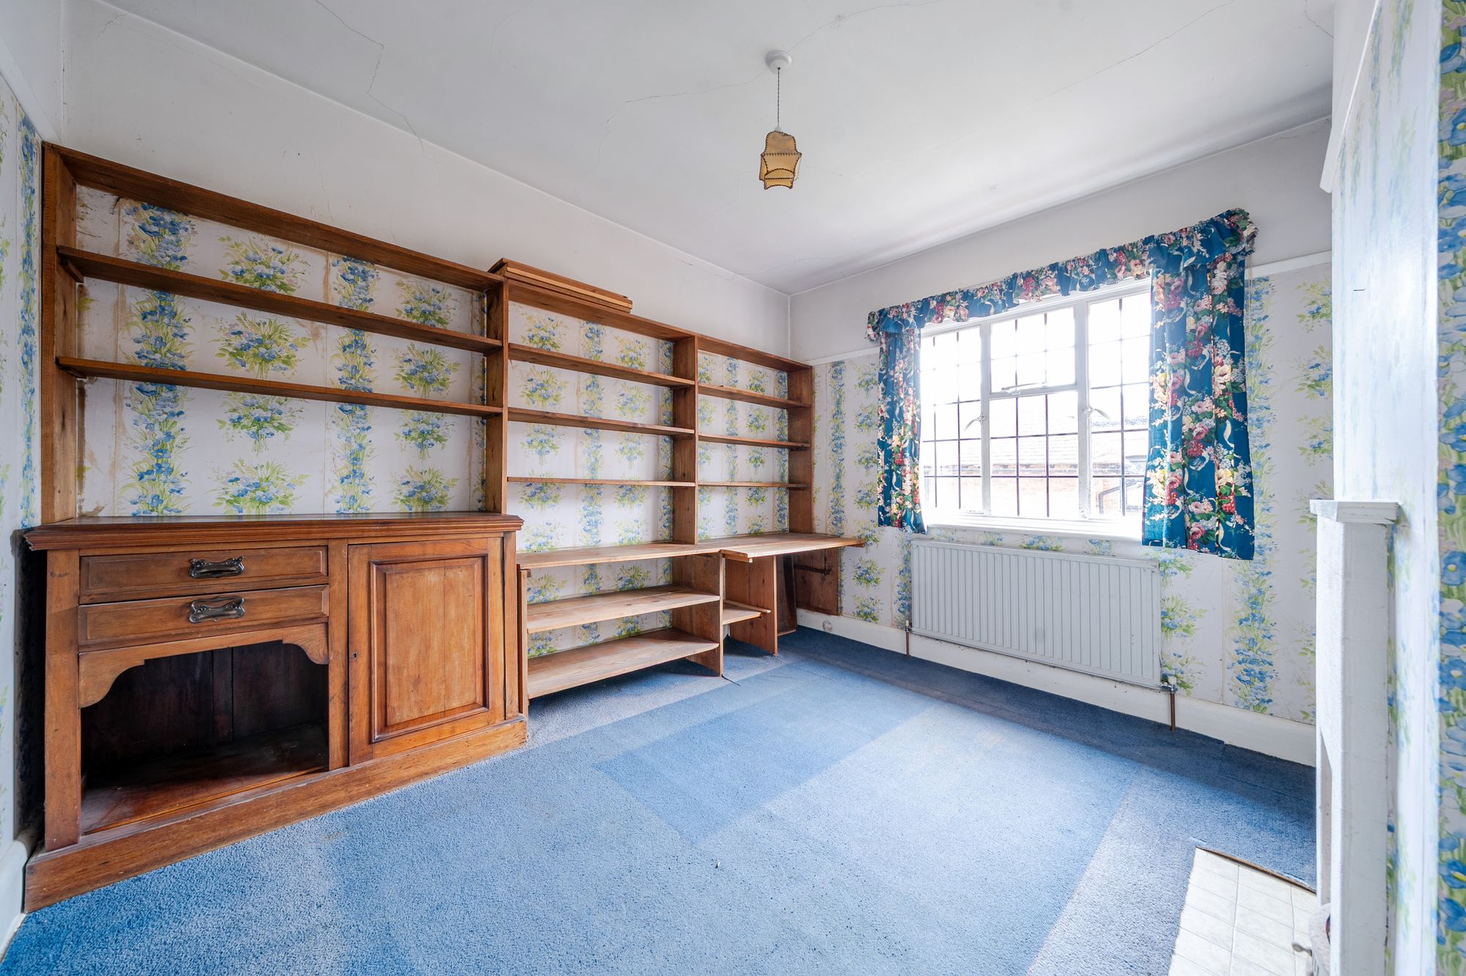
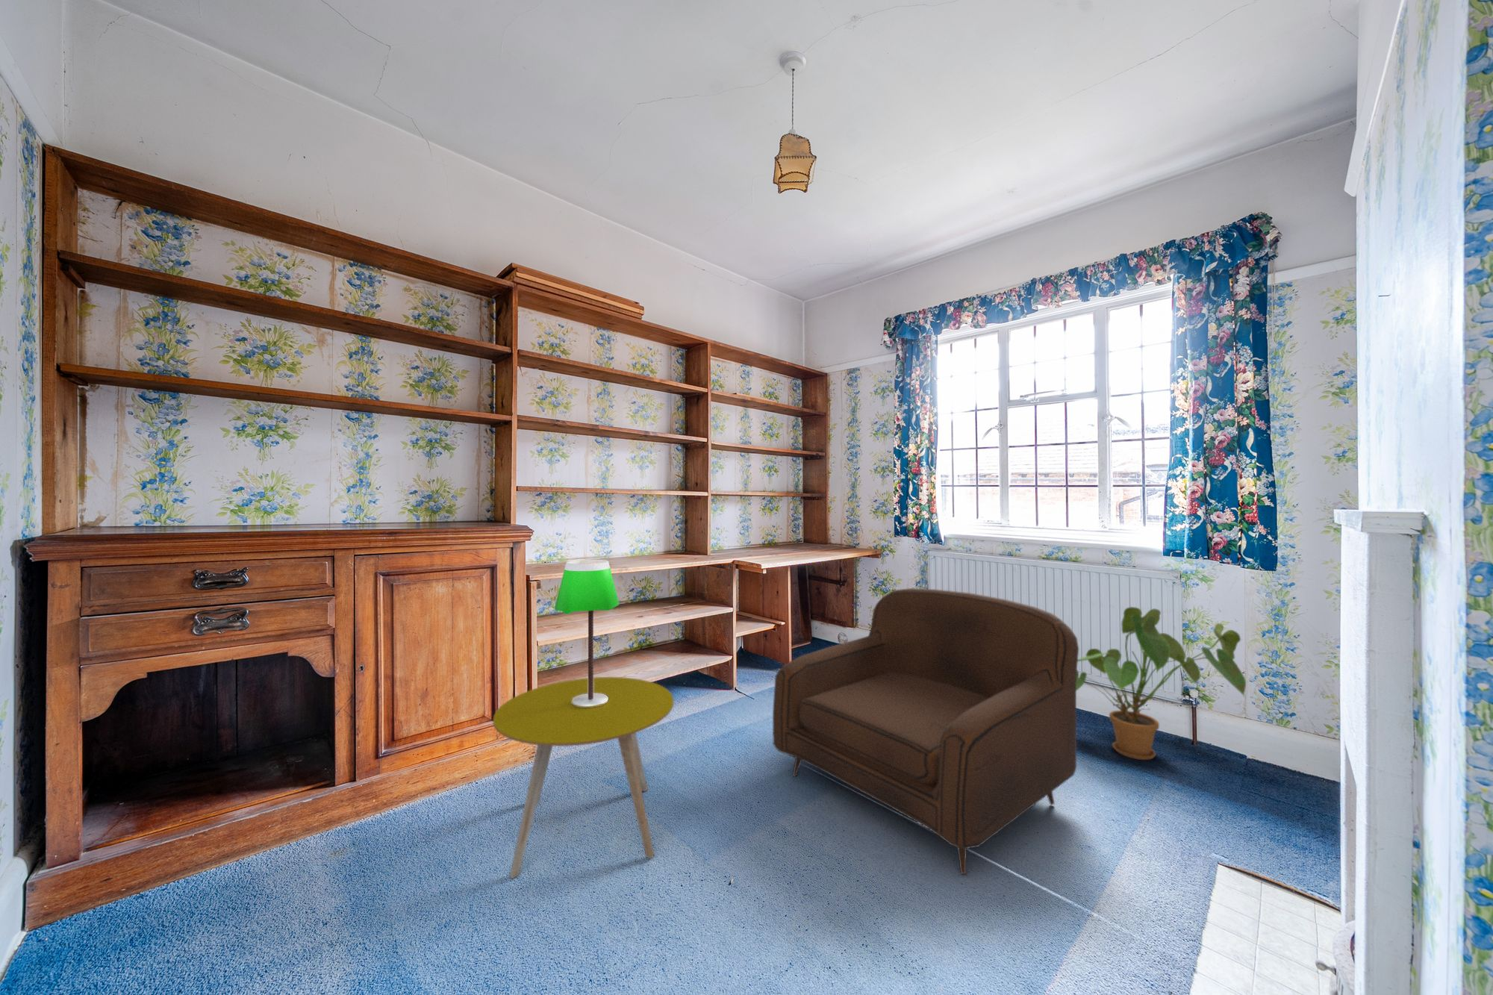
+ house plant (1148, 680)
+ armchair (920, 695)
+ table lamp (588, 632)
+ side table (585, 744)
